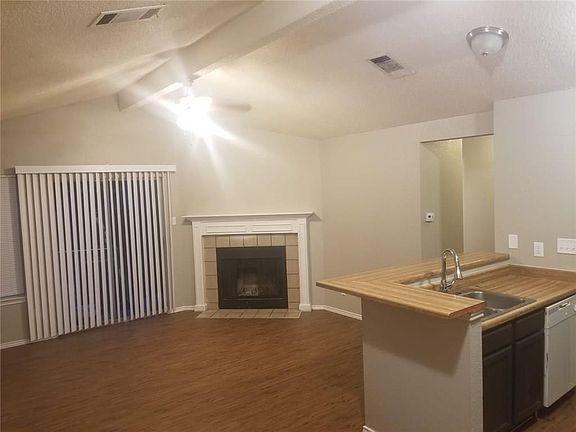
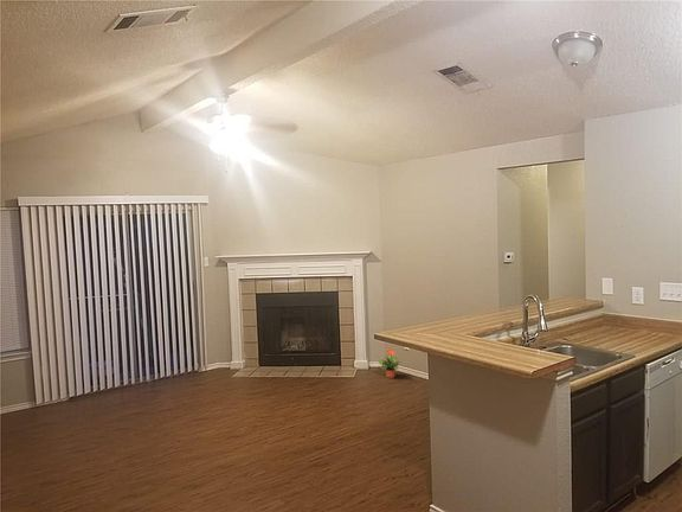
+ potted plant (390, 363)
